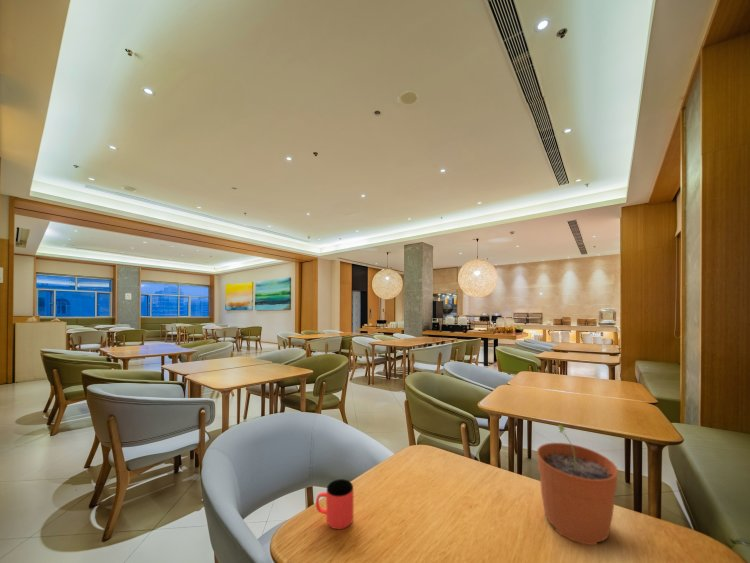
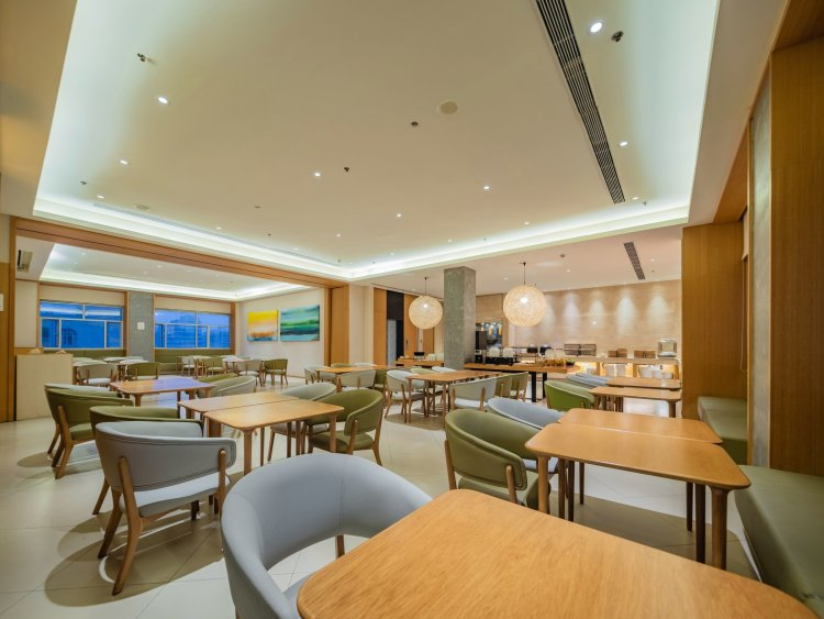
- plant pot (575, 475)
- cup (334, 503)
